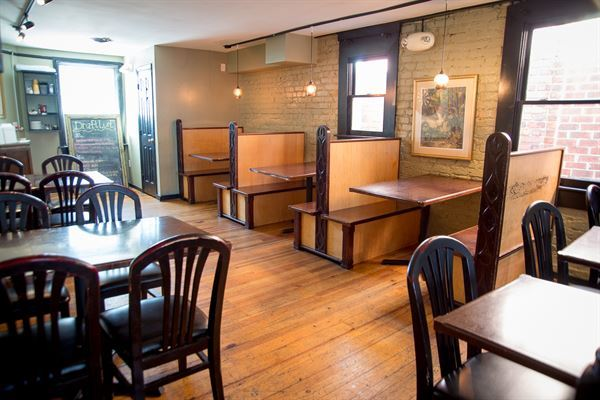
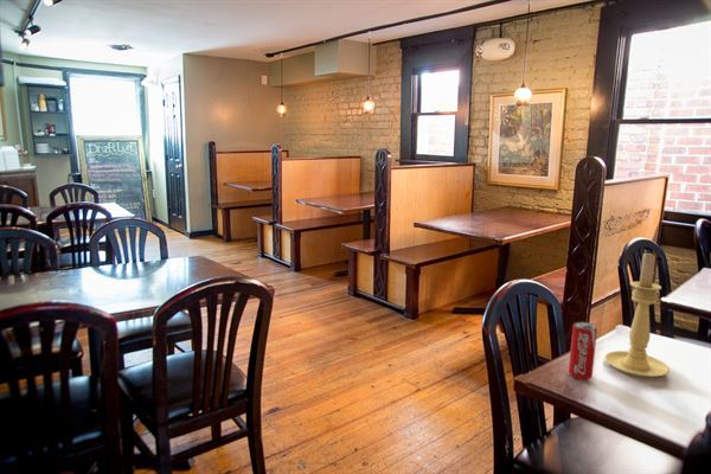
+ candle holder (642, 309)
+ beverage can (582, 350)
